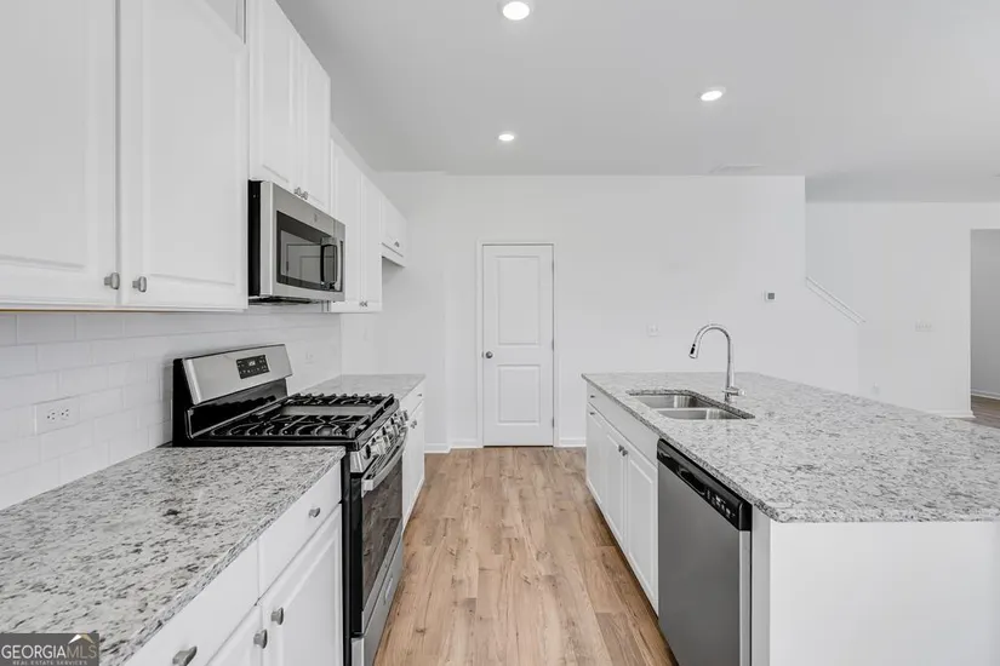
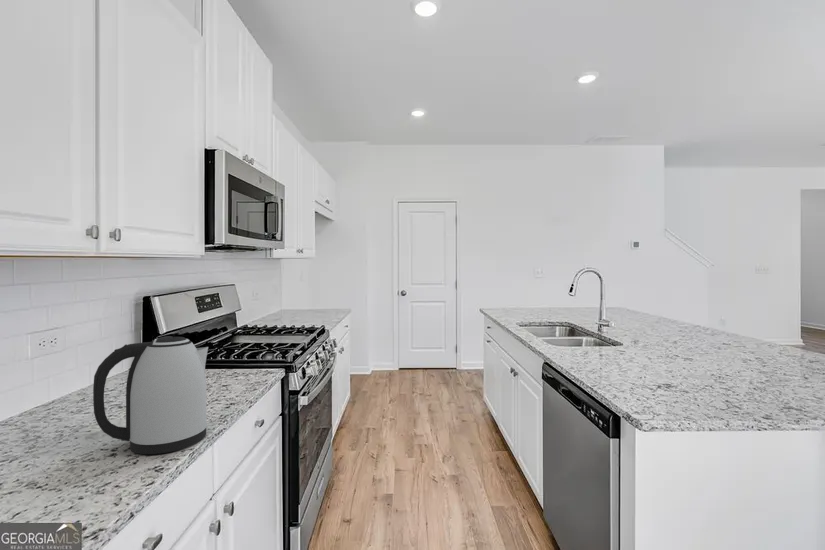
+ kettle (154, 390)
